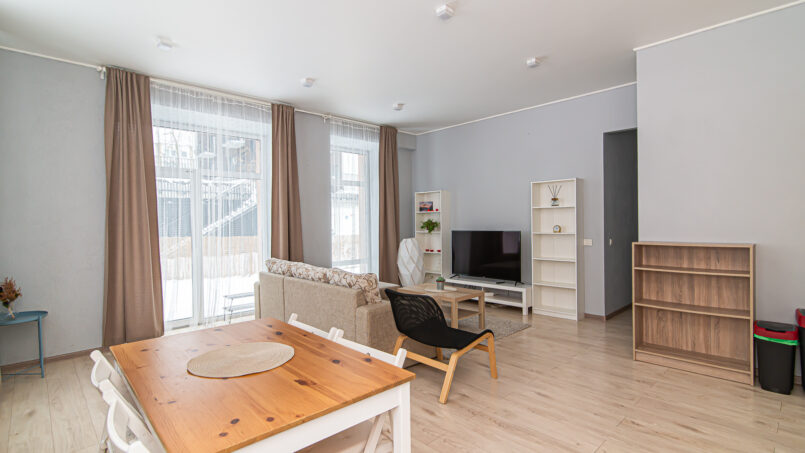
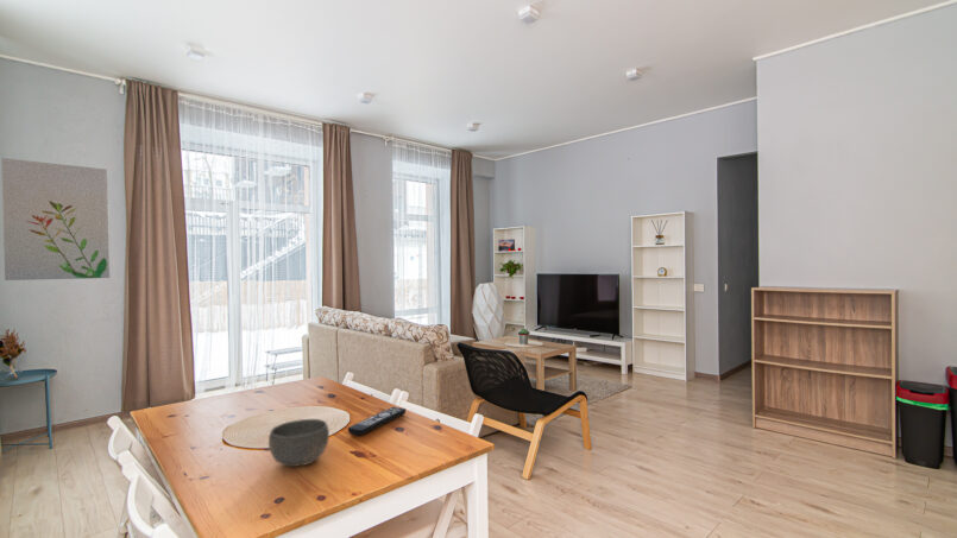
+ wall art (58, 221)
+ remote control (378, 419)
+ bowl (300, 443)
